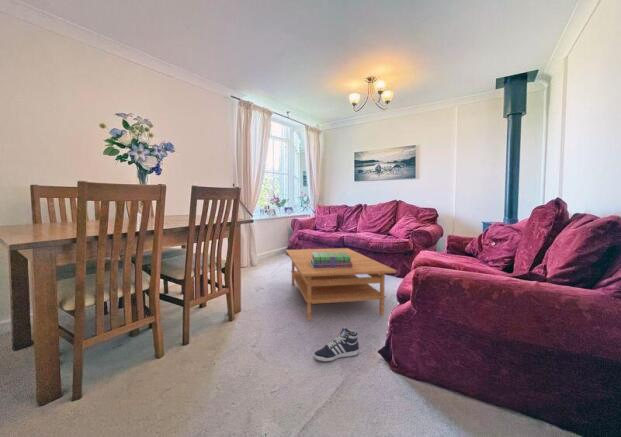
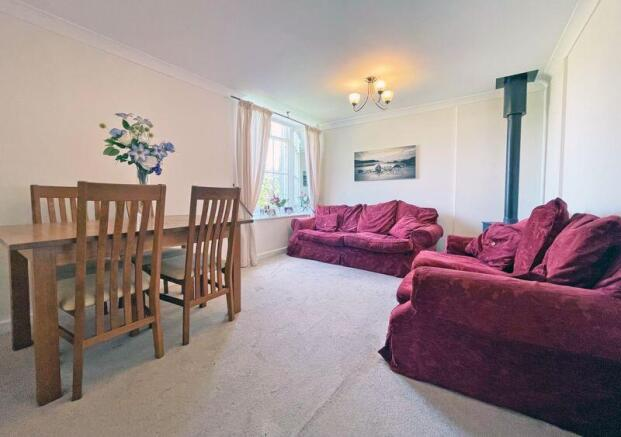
- coffee table (330, 277)
- stack of books (330, 259)
- sneaker (336, 343)
